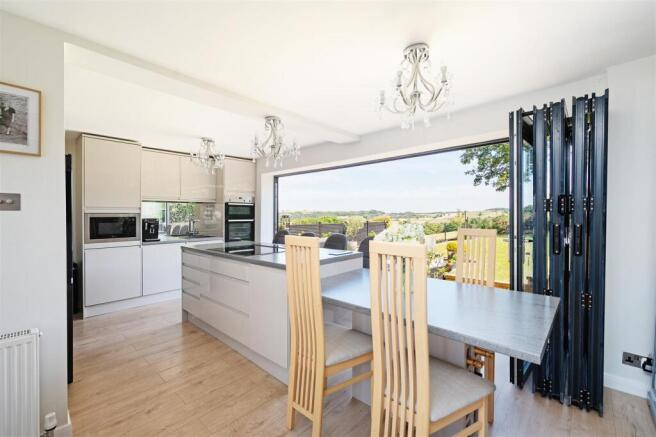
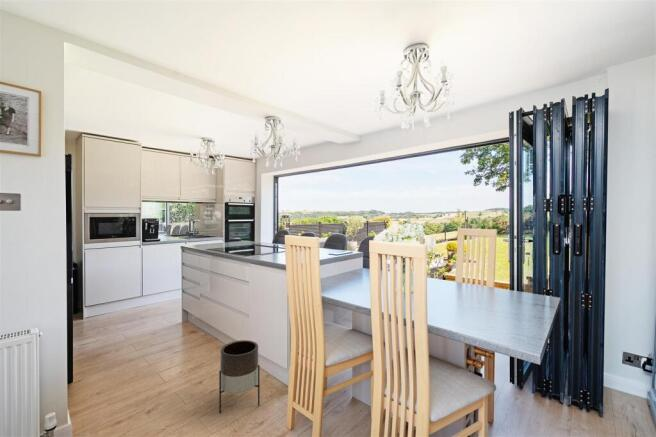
+ planter (238, 375)
